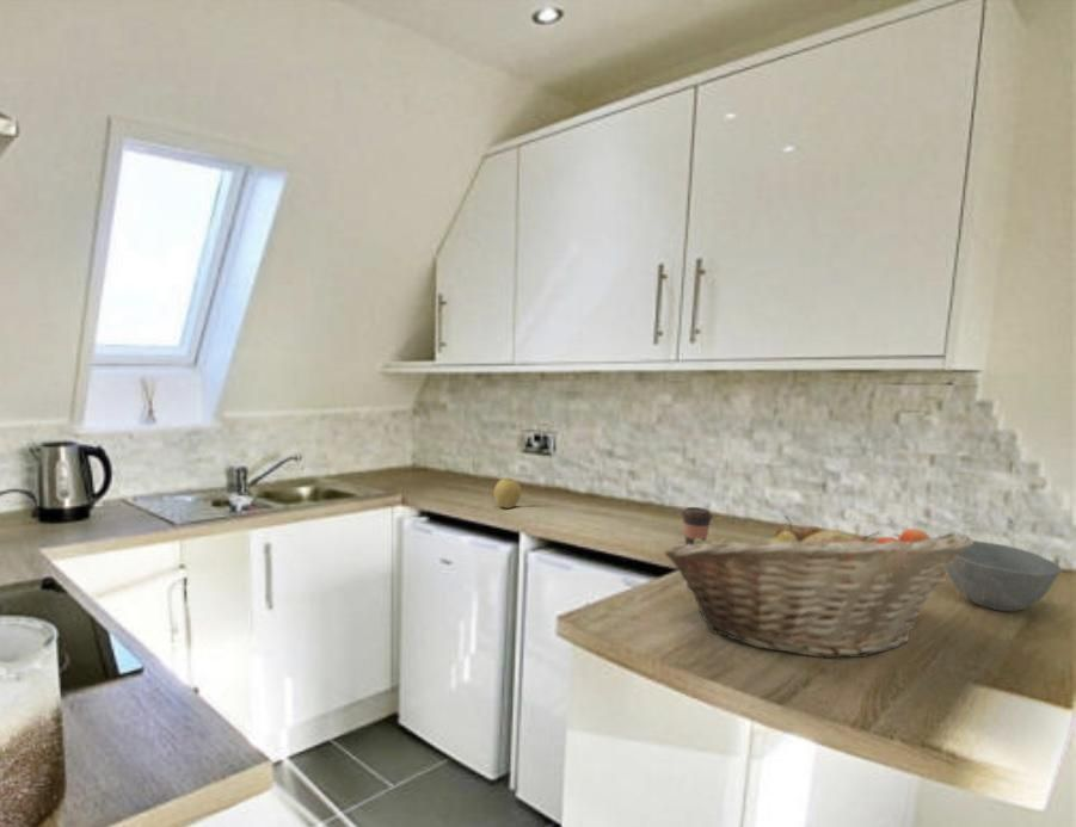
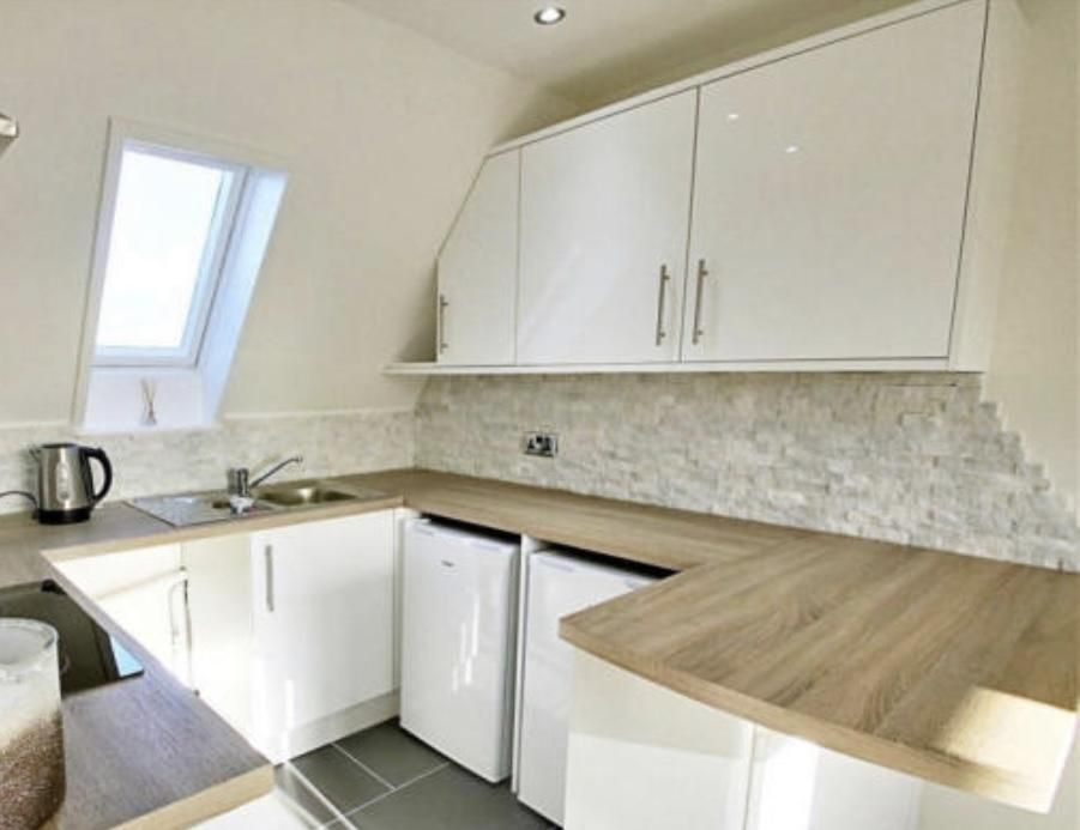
- fruit basket (810, 569)
- bowl (995, 579)
- fruit (508, 493)
- coffee cup (695, 529)
